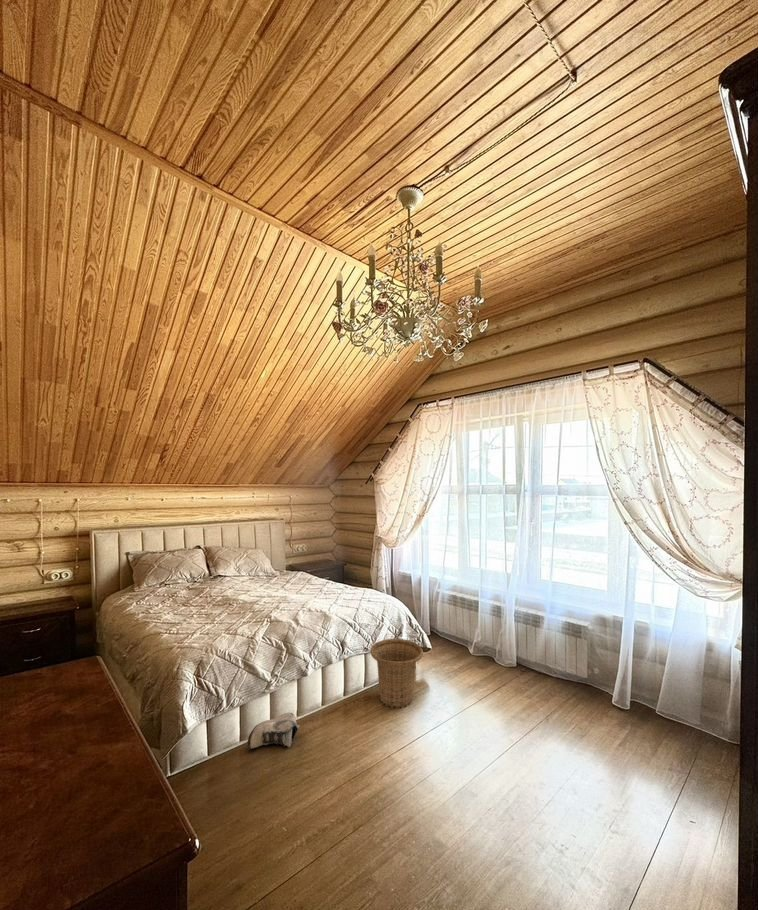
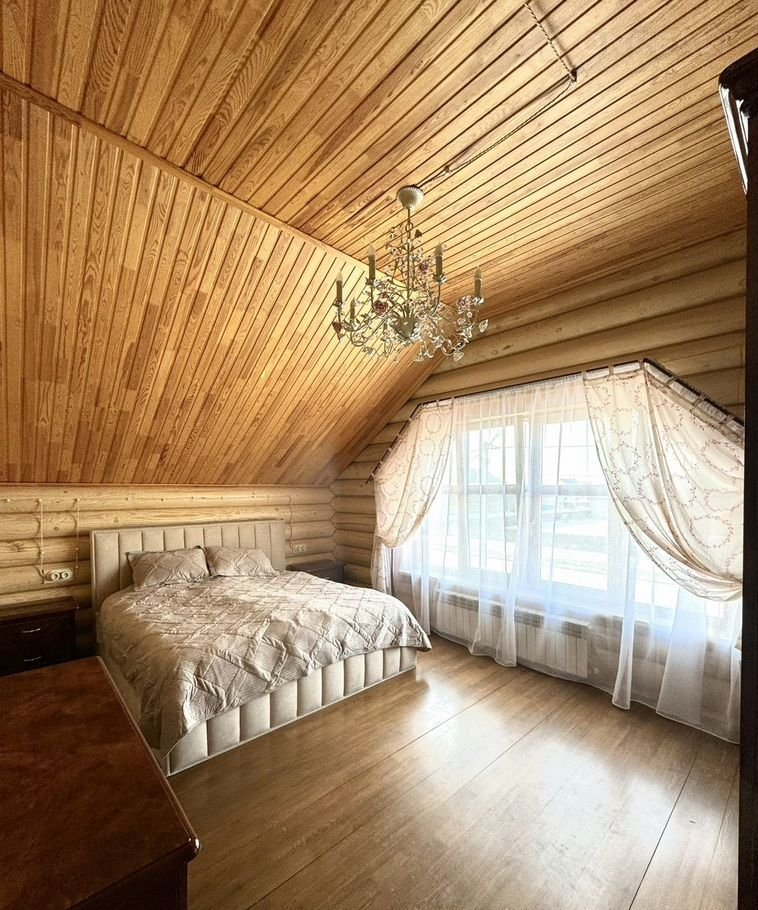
- shoe (277, 734)
- basket (396, 674)
